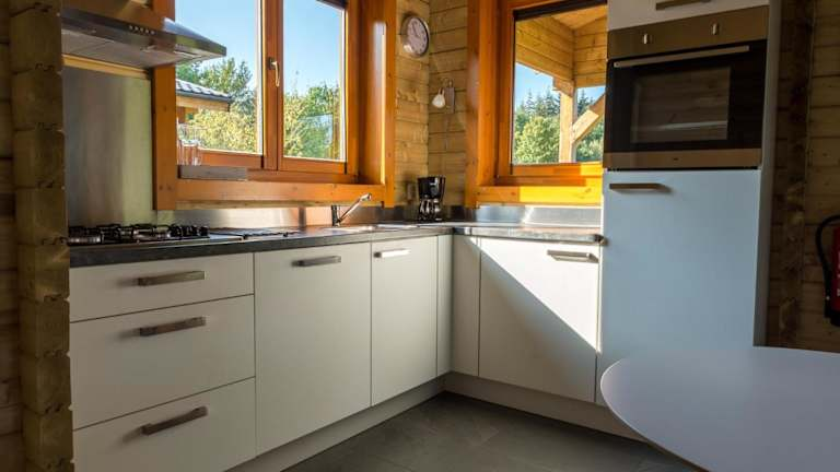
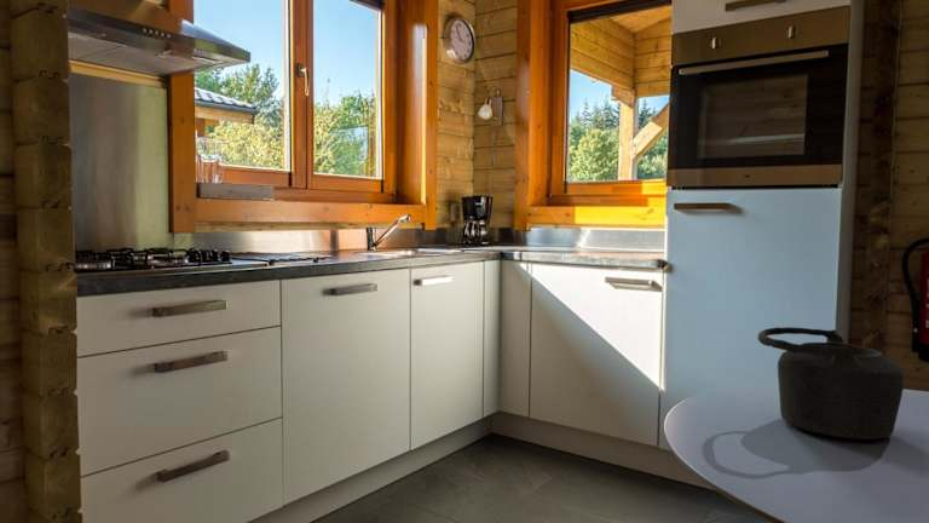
+ teapot (830, 378)
